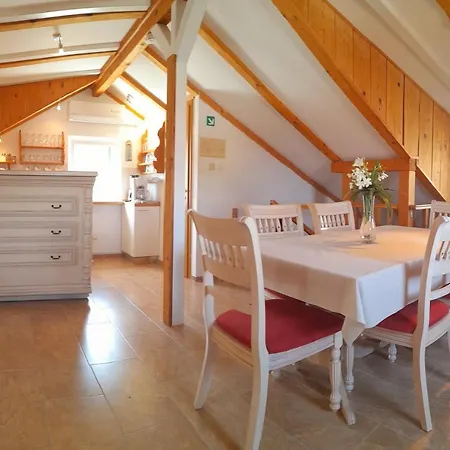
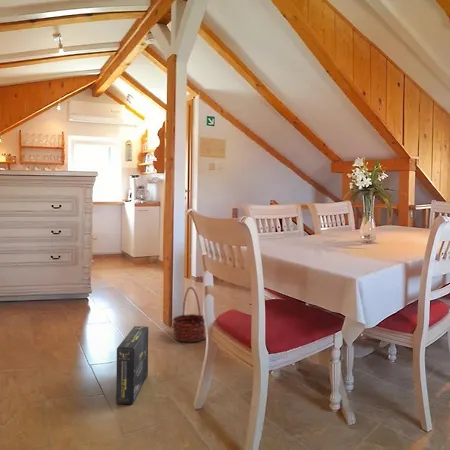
+ box (133, 362)
+ basket (190, 314)
